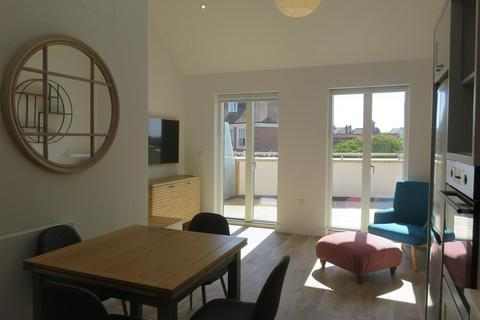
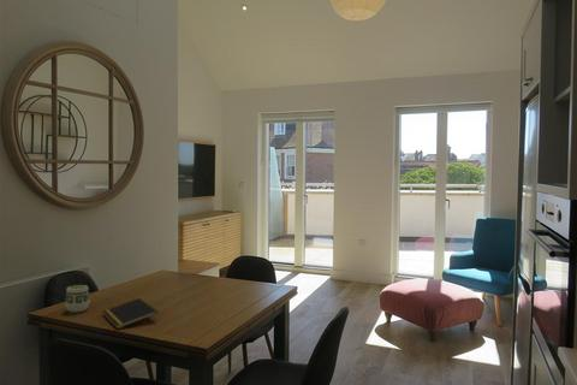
+ notepad (129, 312)
+ cup (77, 298)
